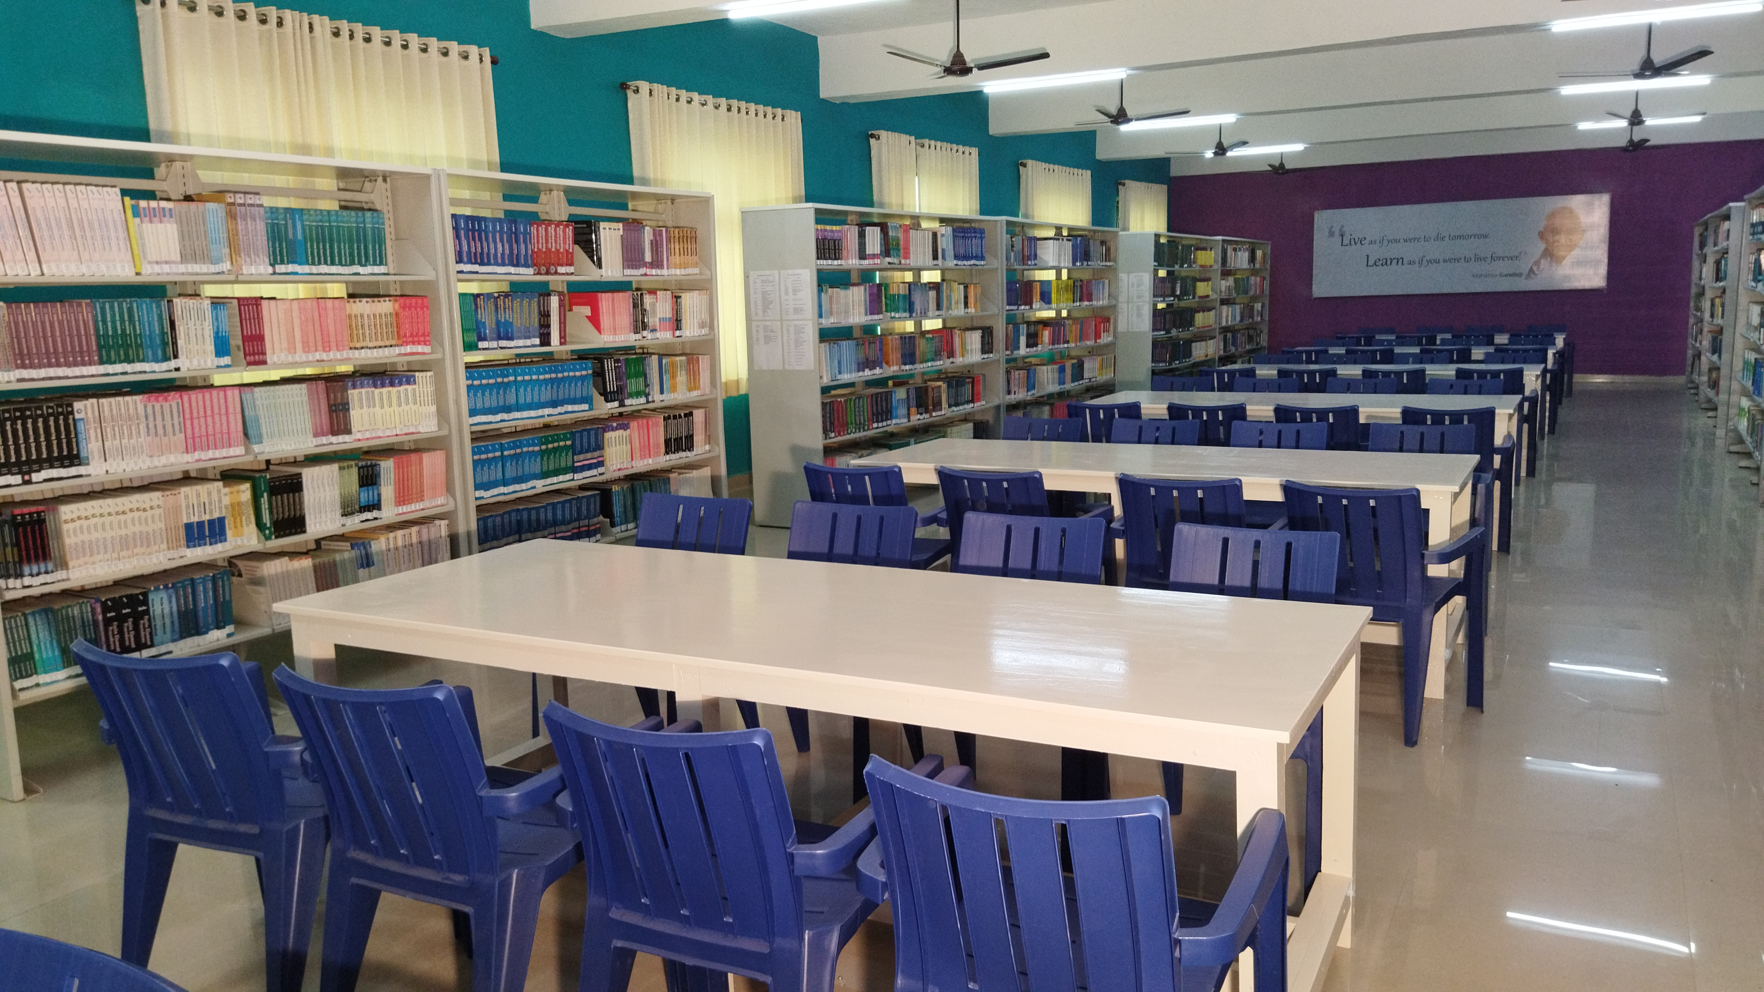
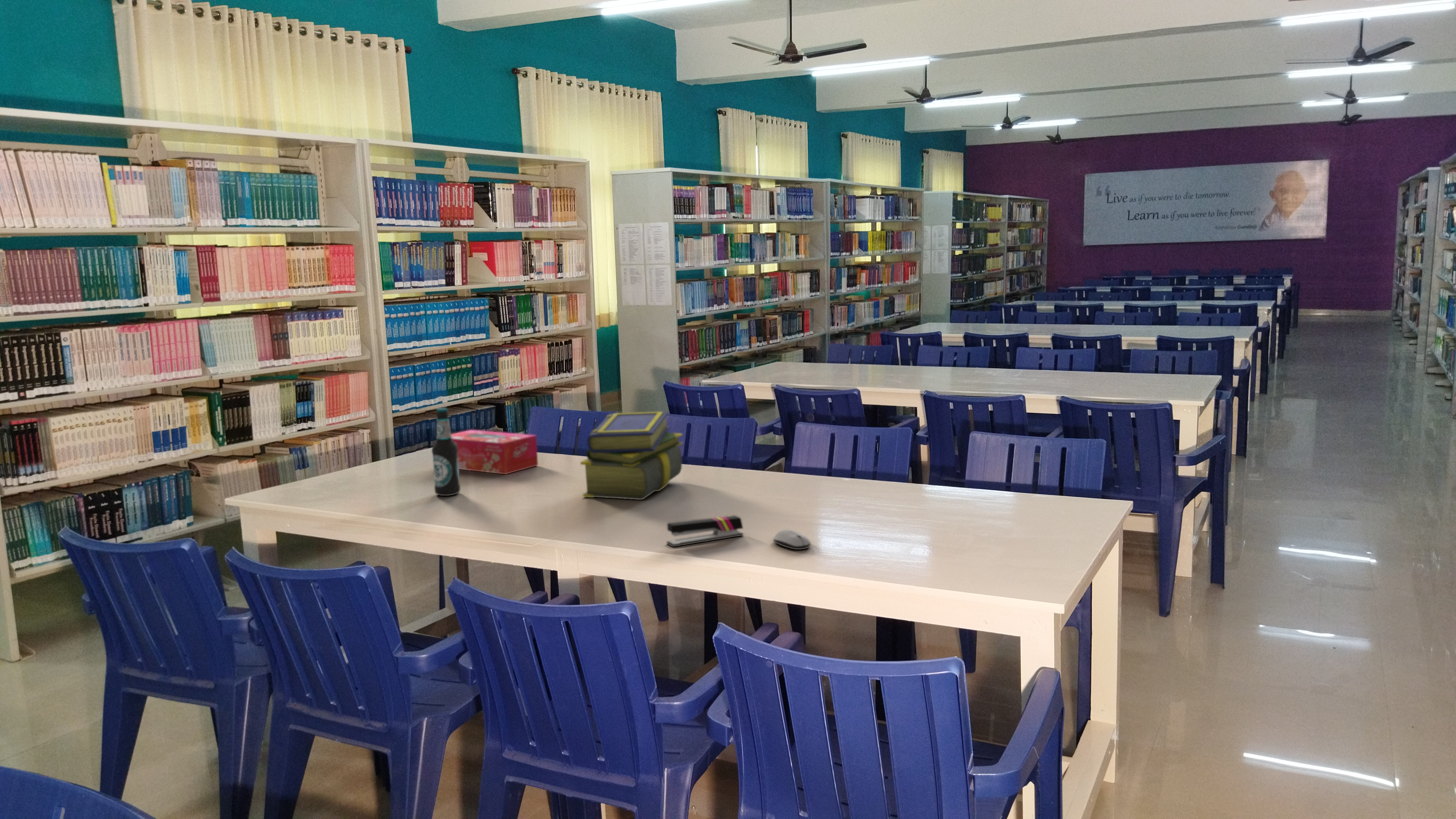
+ computer mouse (792, 538)
+ tissue box (487, 451)
+ bottle (445, 451)
+ stapler (705, 529)
+ stack of books (633, 453)
